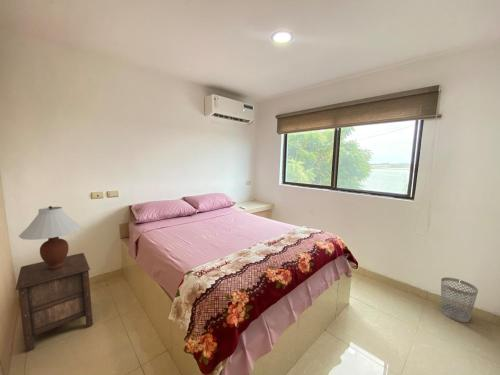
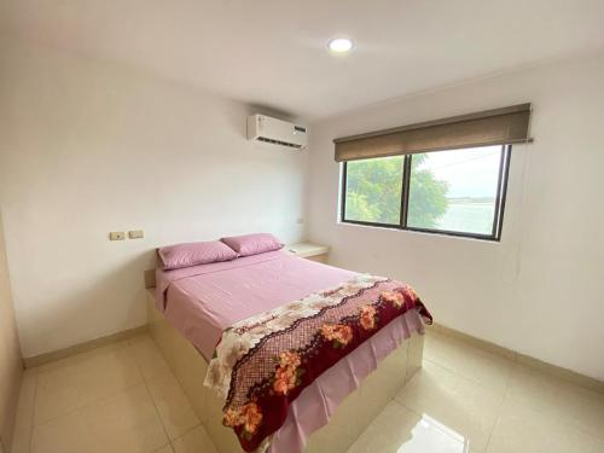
- table lamp (53, 236)
- wastebasket (456, 300)
- nightstand (58, 296)
